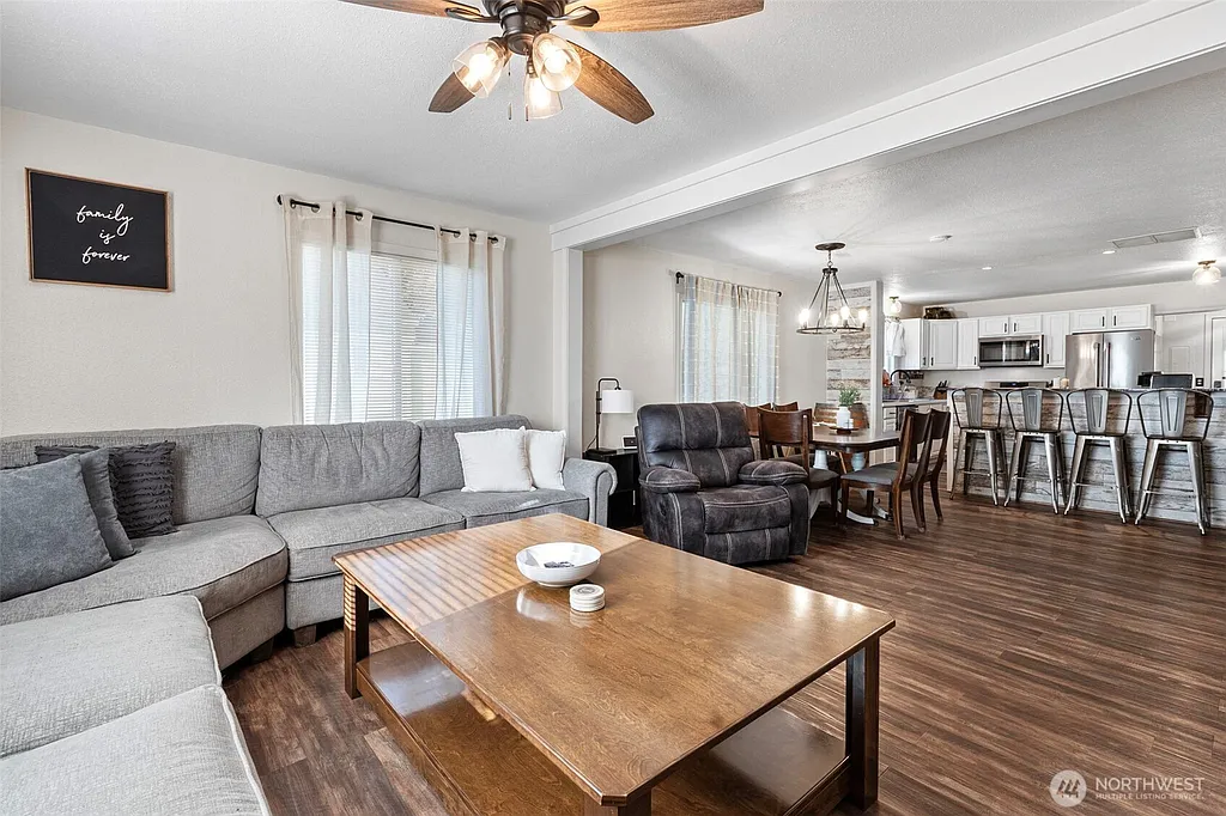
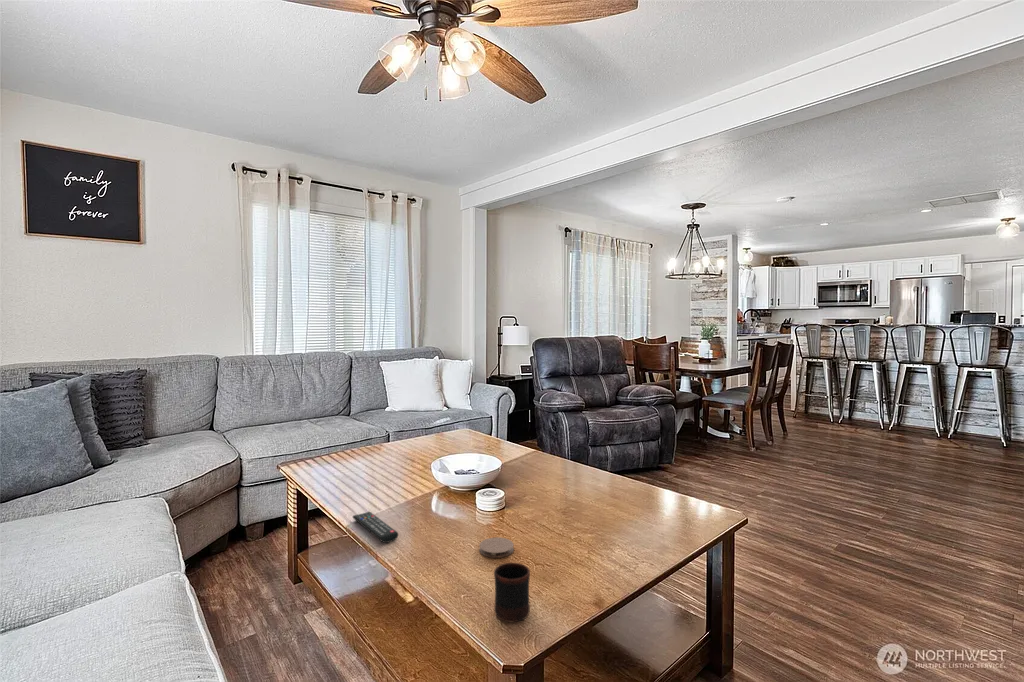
+ remote control (374, 526)
+ coaster (496, 547)
+ mug (515, 588)
